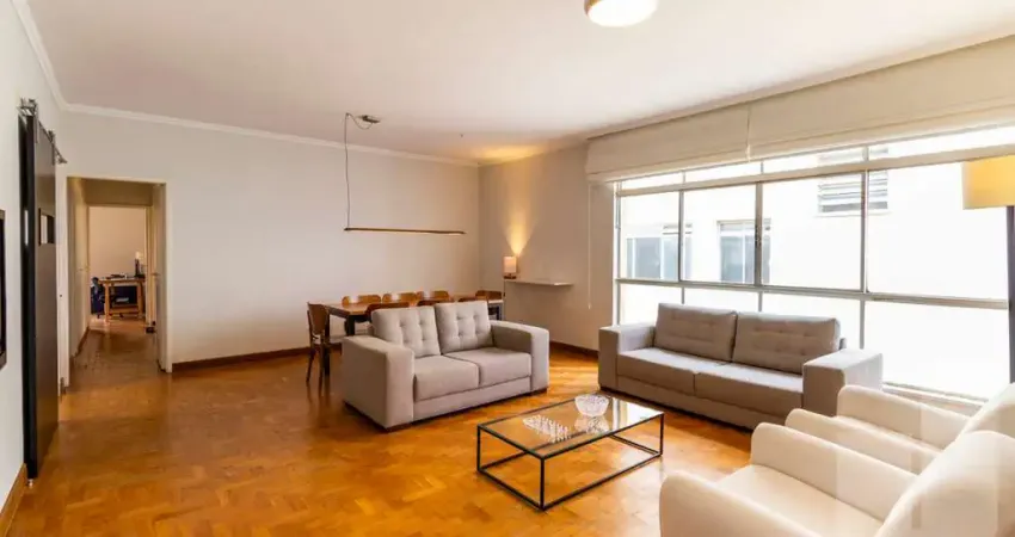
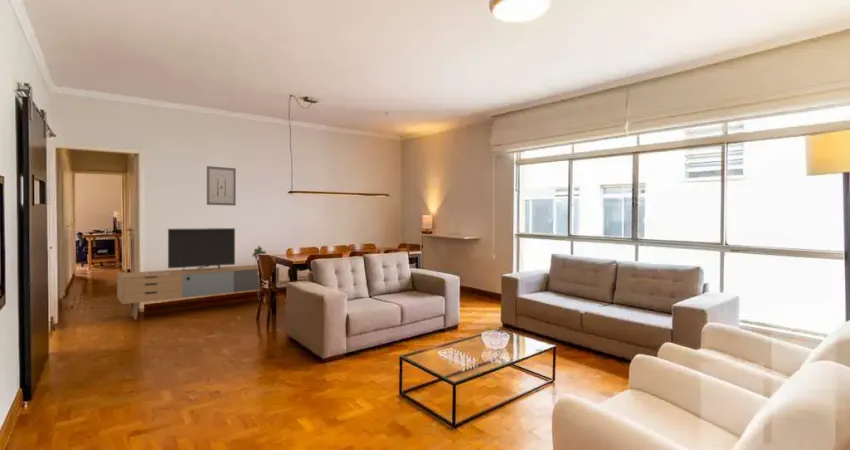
+ wall art (221, 186)
+ media console (203, 268)
